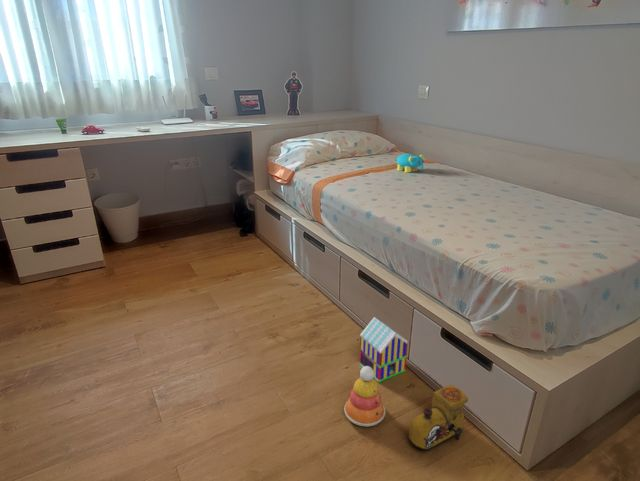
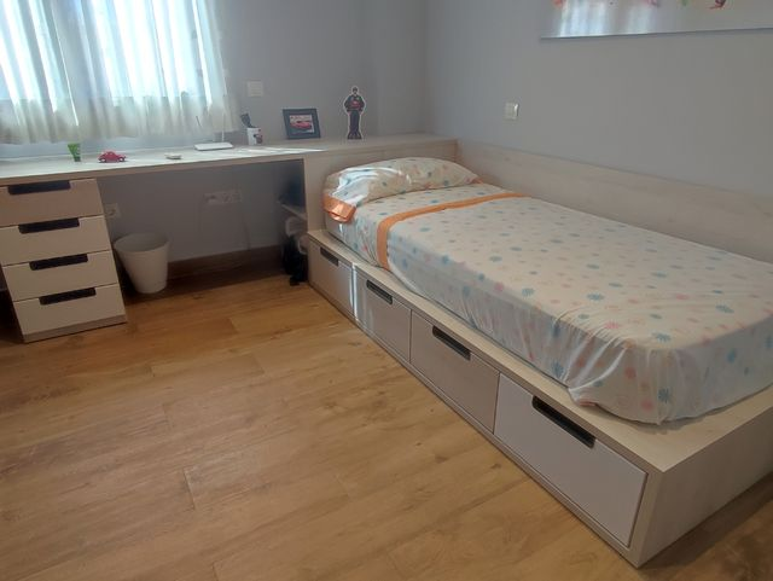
- toy train (441, 422)
- toy house (383, 346)
- toy elephant (410, 162)
- stacking toy (365, 391)
